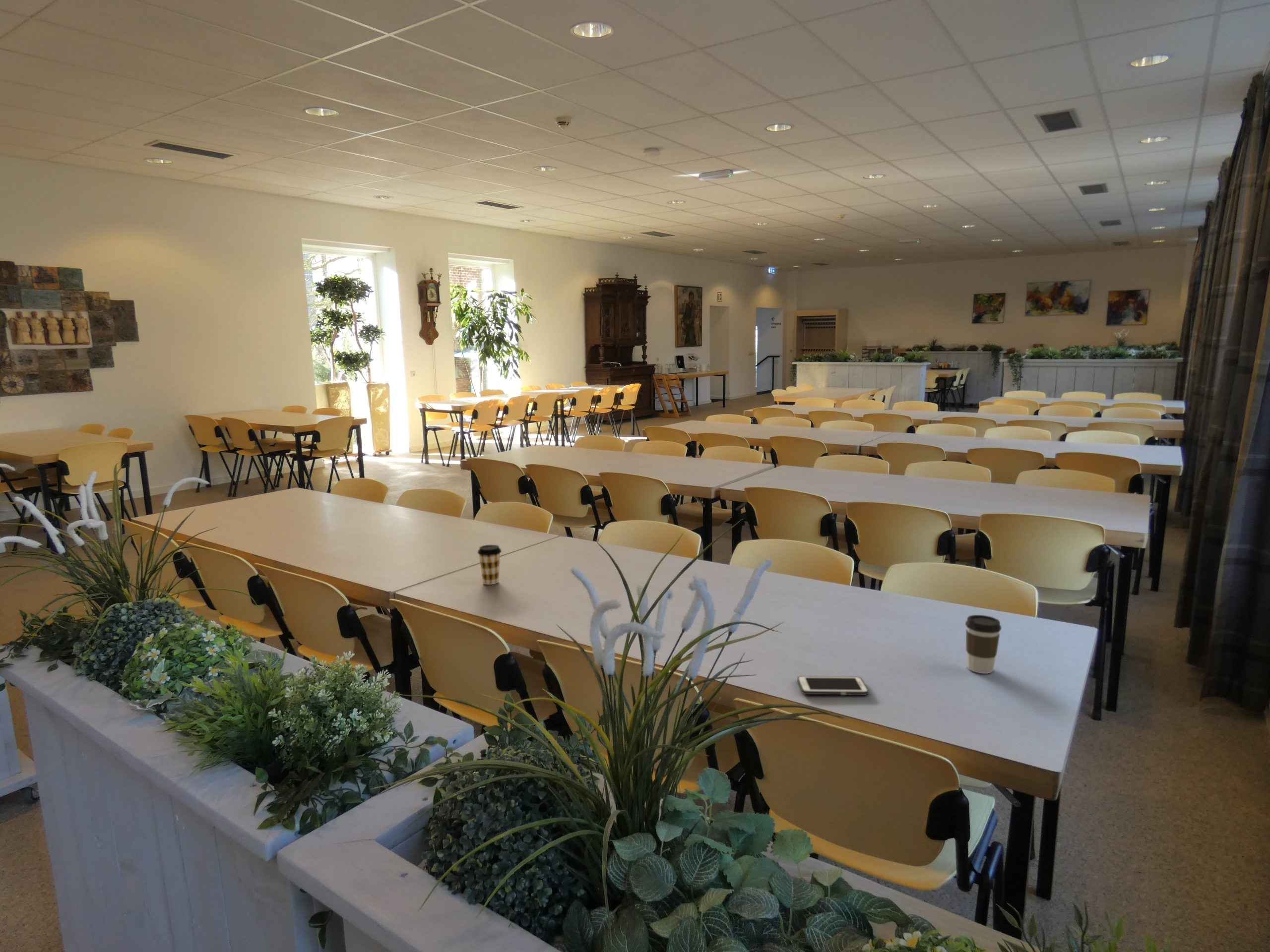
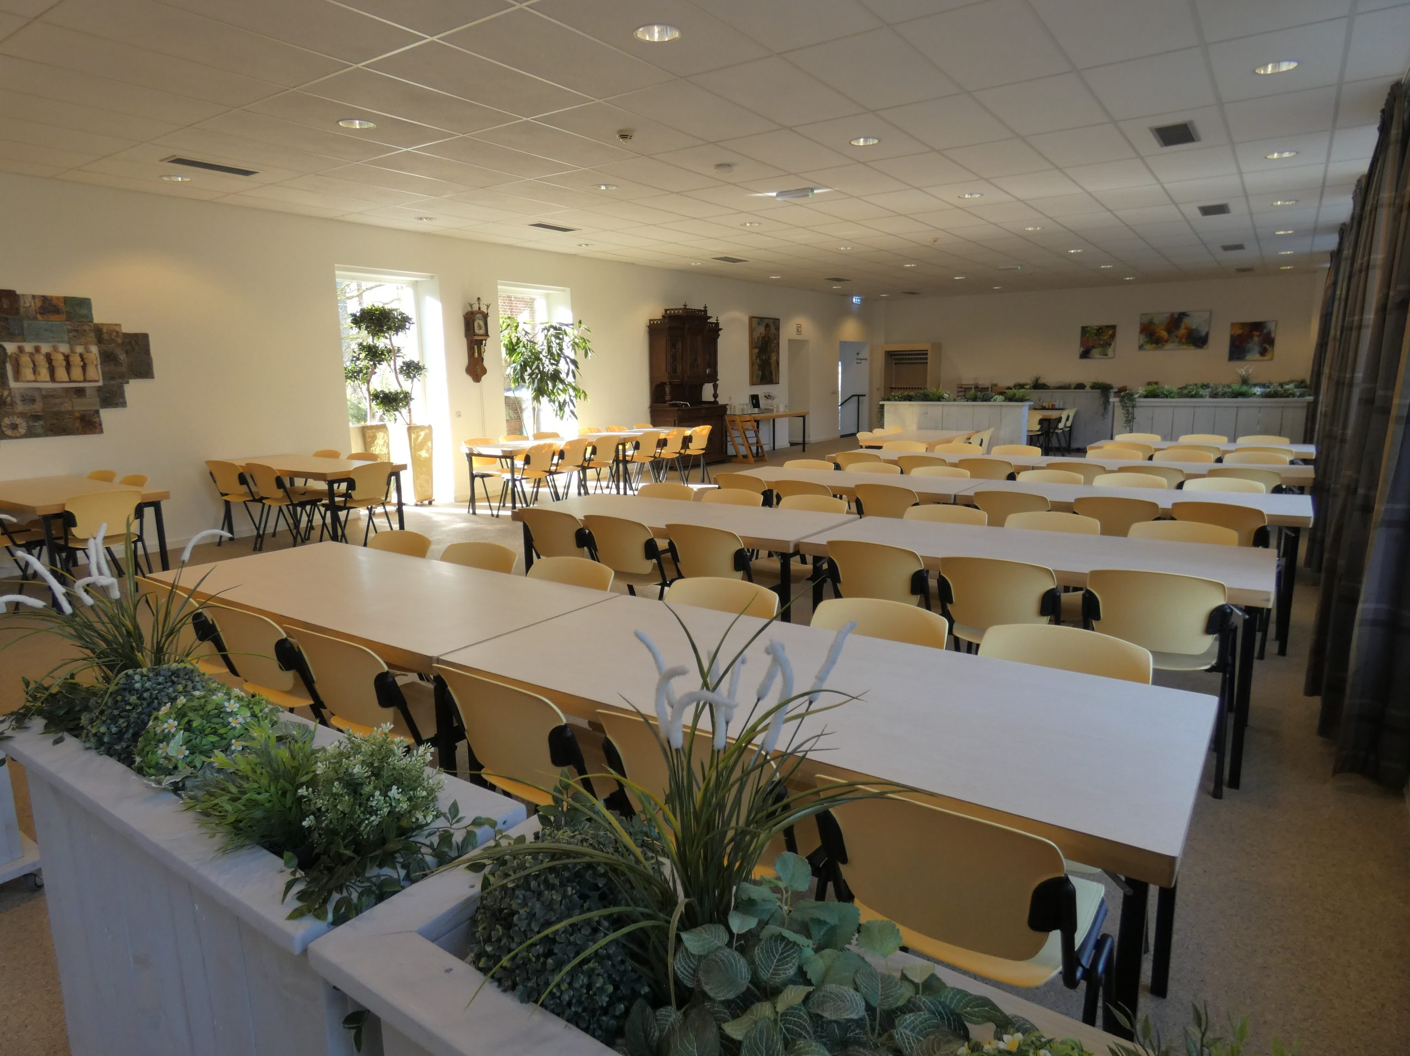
- coffee cup (982, 644)
- cell phone (832, 685)
- coffee cup (490, 565)
